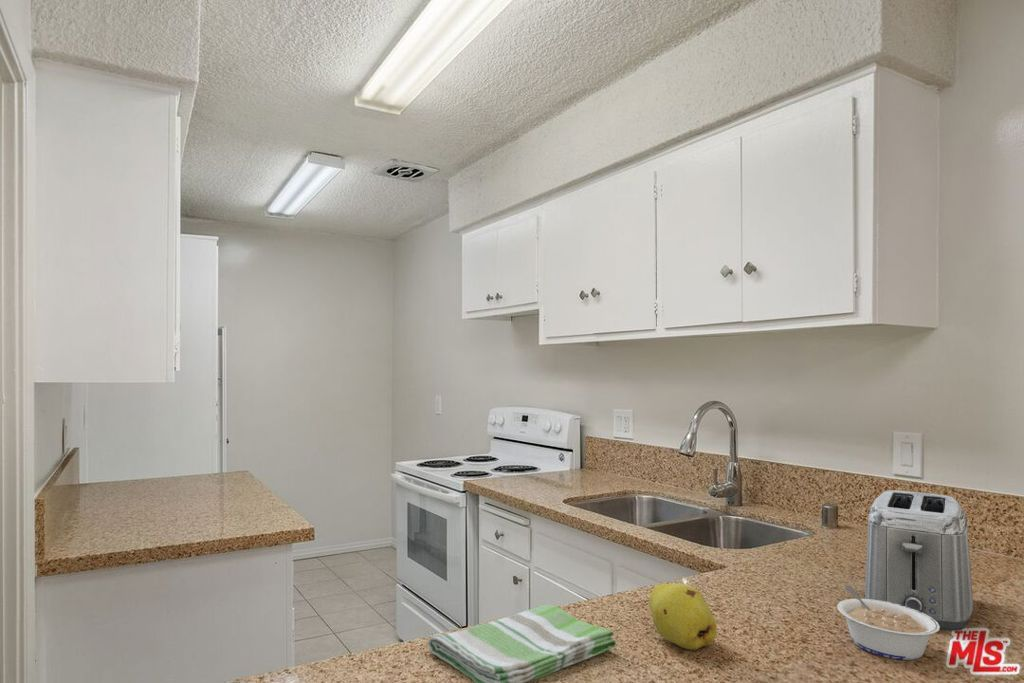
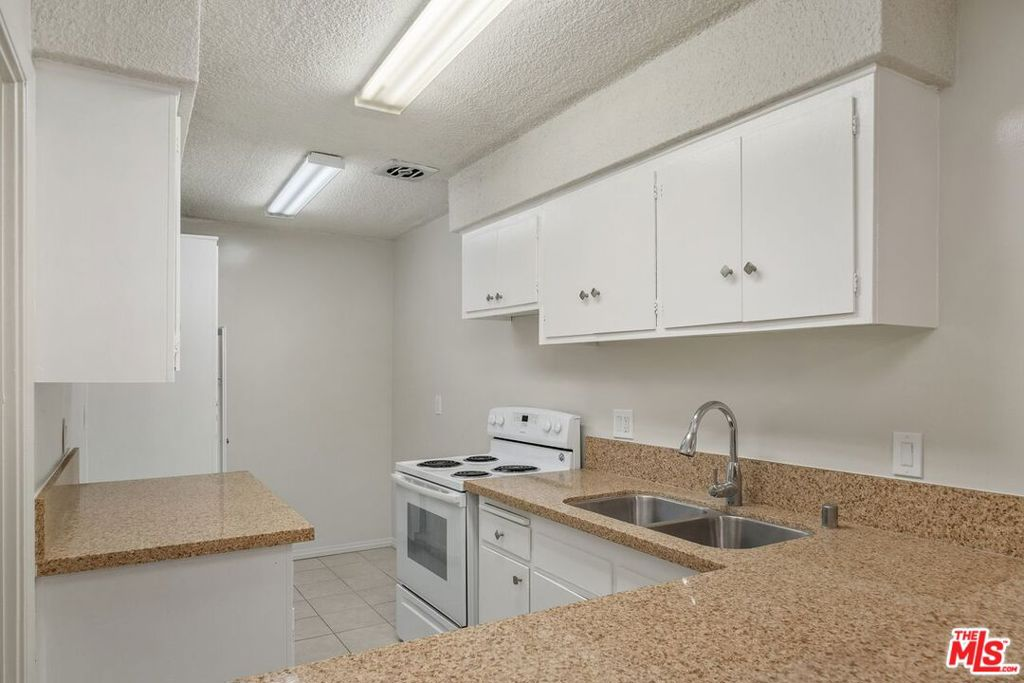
- fruit (679, 611)
- dish towel (522, 638)
- toaster (918, 552)
- legume (882, 626)
